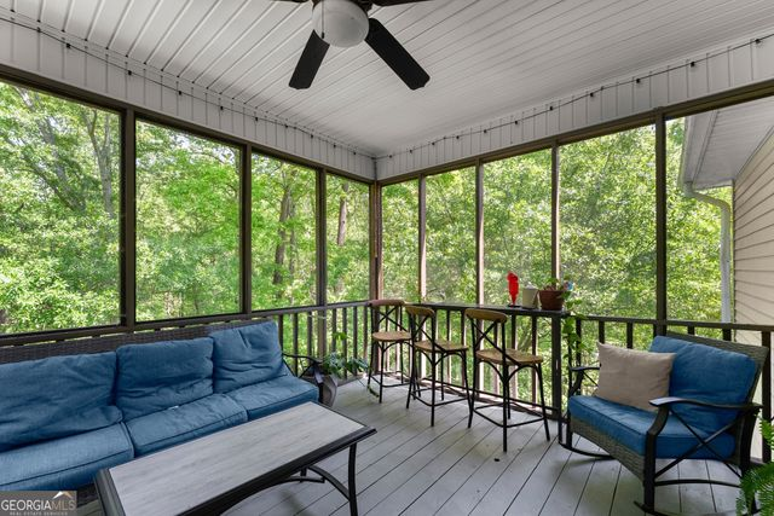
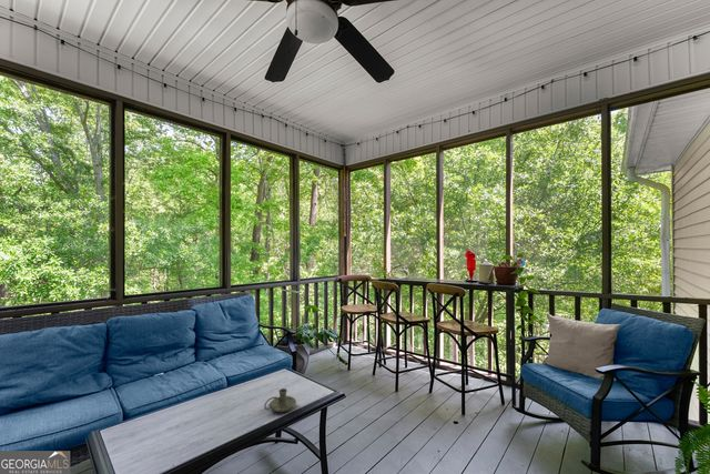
+ candle holder (280, 400)
